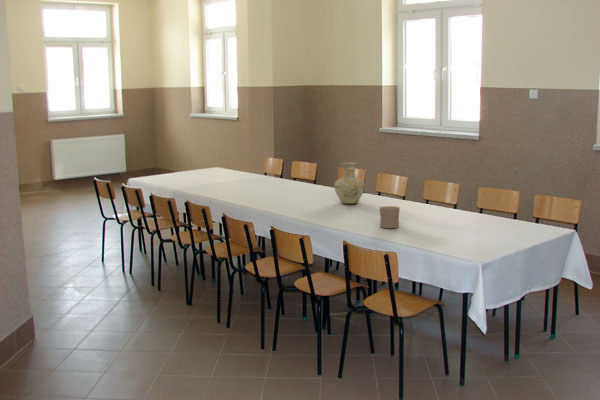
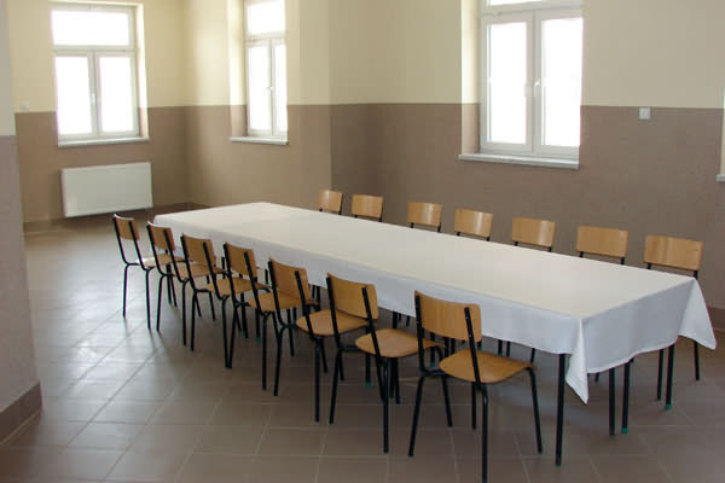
- vase (349, 183)
- cup (389, 217)
